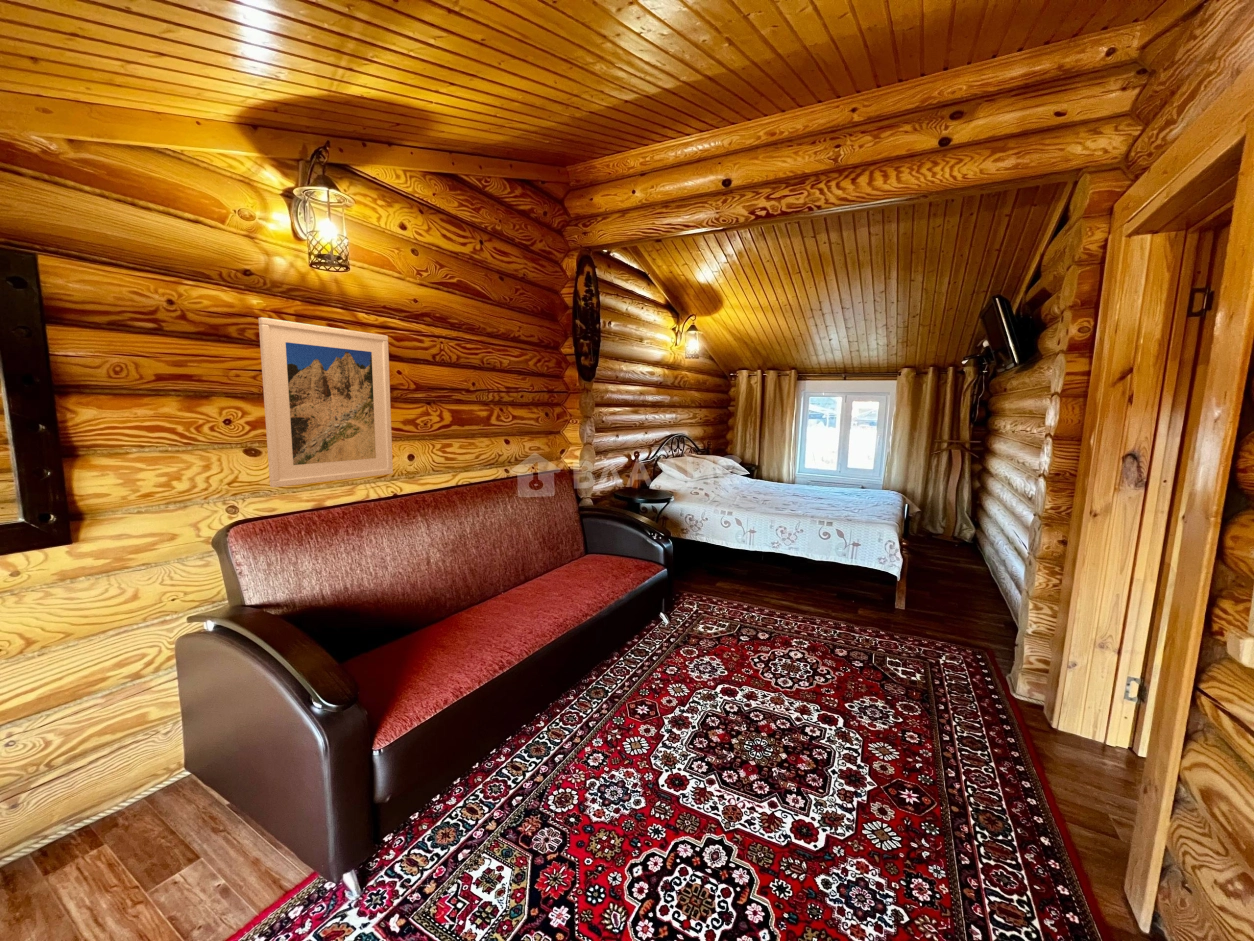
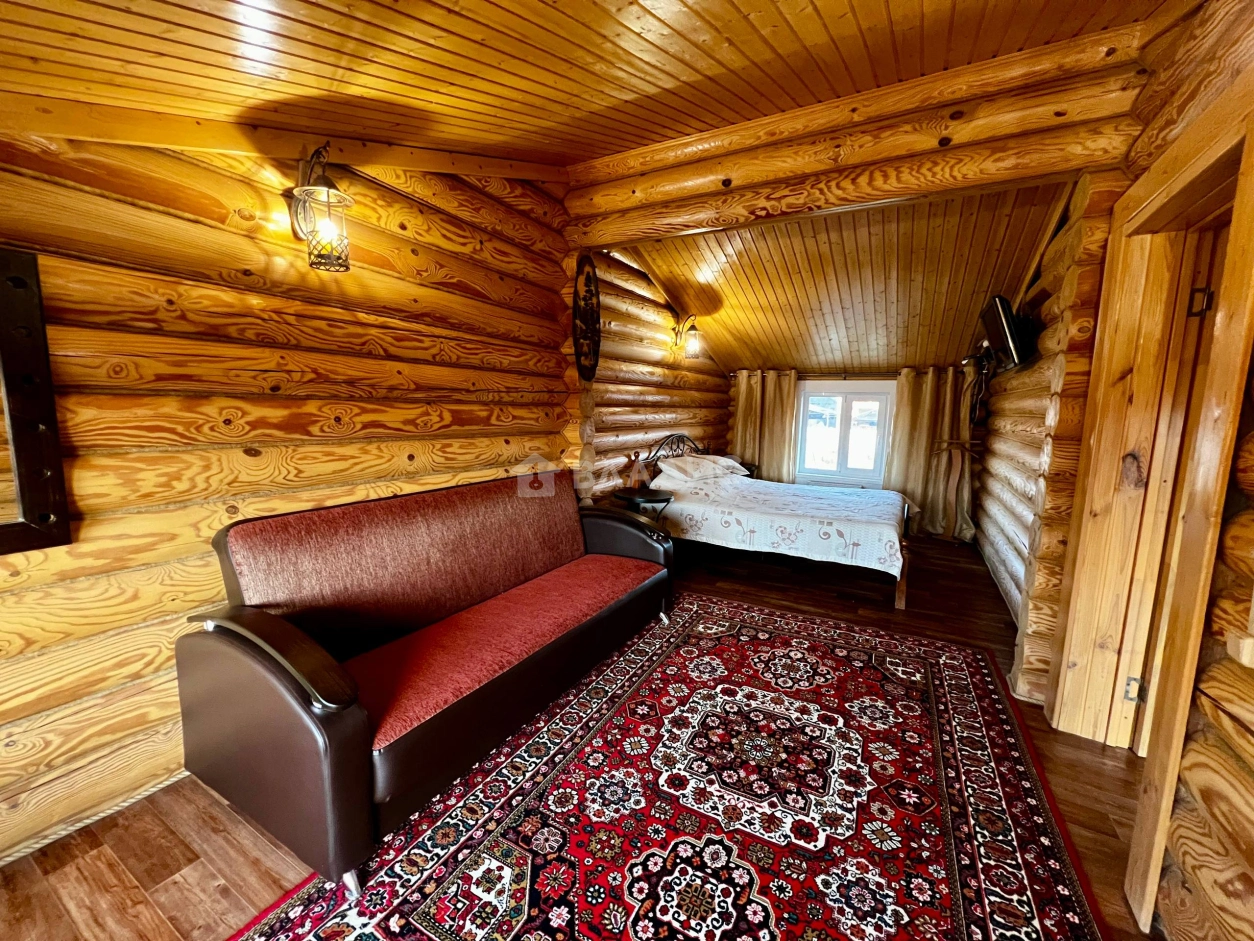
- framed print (333, 405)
